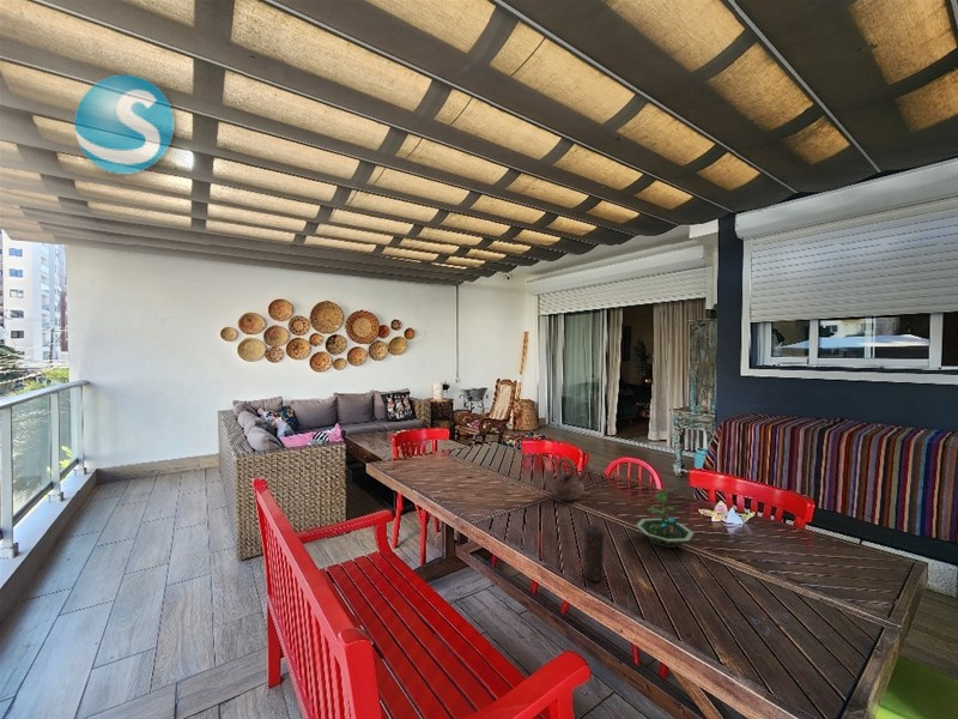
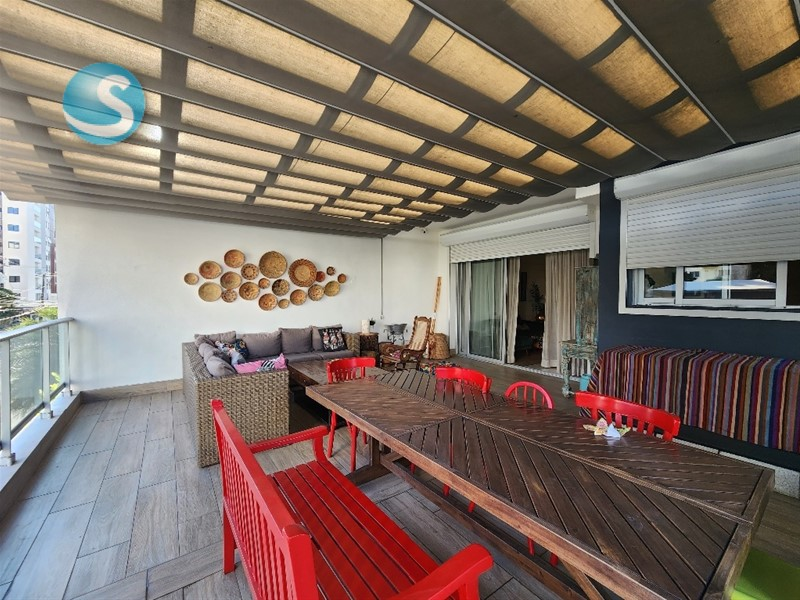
- terrarium (665, 500)
- candle (593, 552)
- teapot (570, 477)
